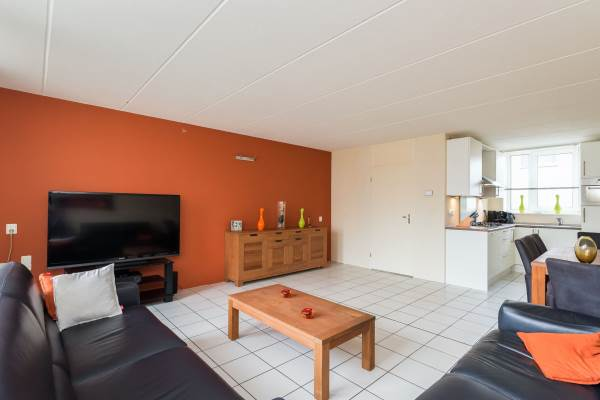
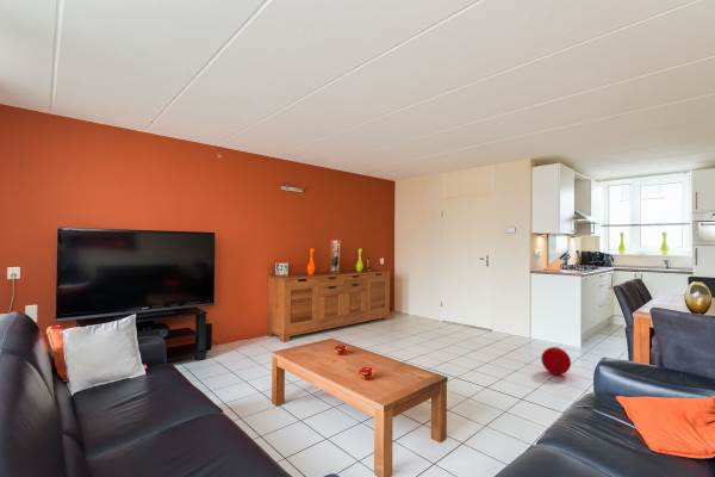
+ ball (555, 360)
